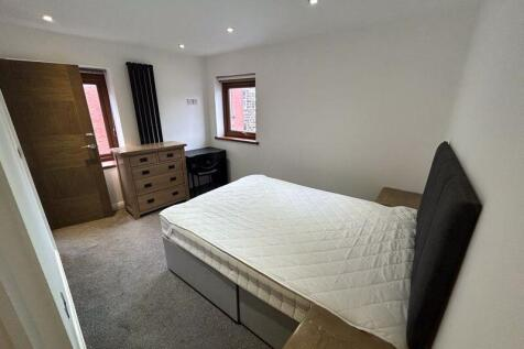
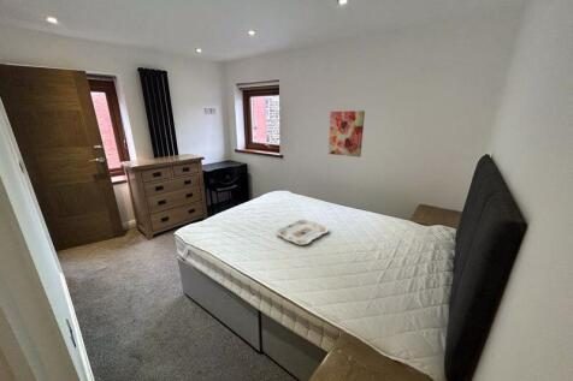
+ serving tray (302, 231)
+ wall art (344, 133)
